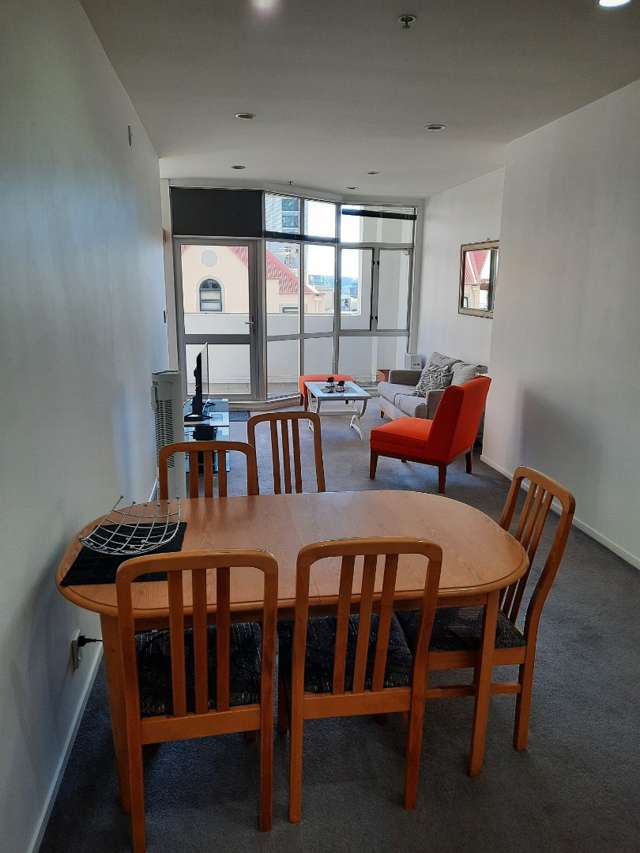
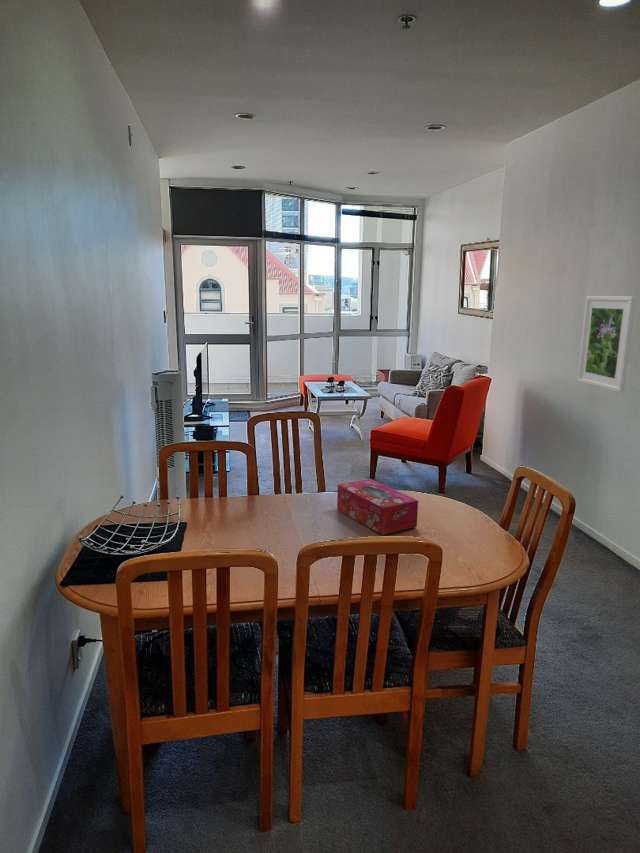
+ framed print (604, 342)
+ tissue box (375, 505)
